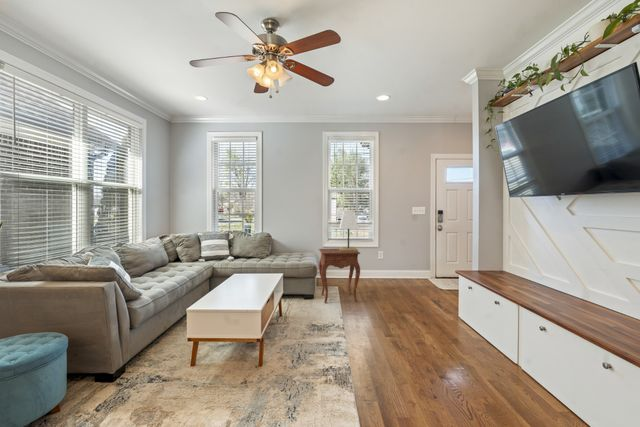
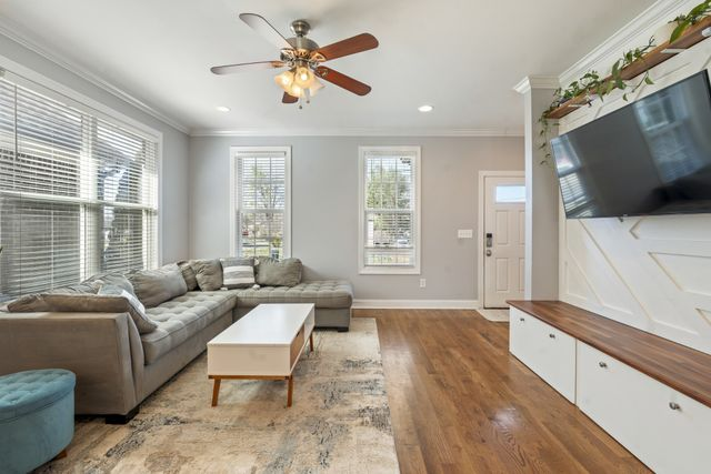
- side table (340, 268)
- lamp (348, 230)
